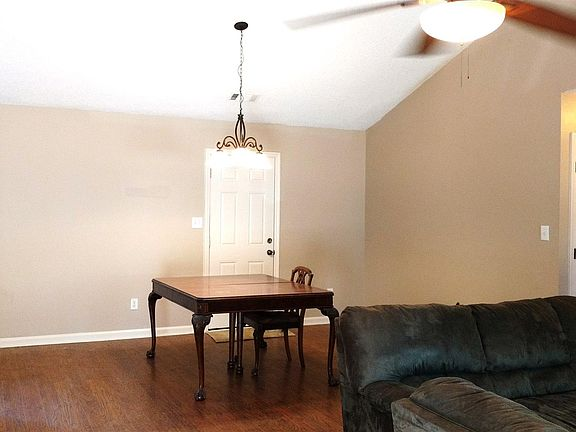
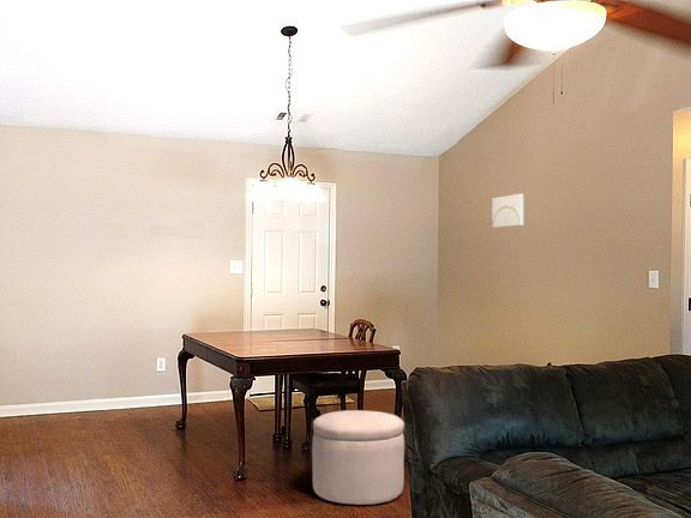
+ ottoman (357, 453)
+ wall art (506, 211)
